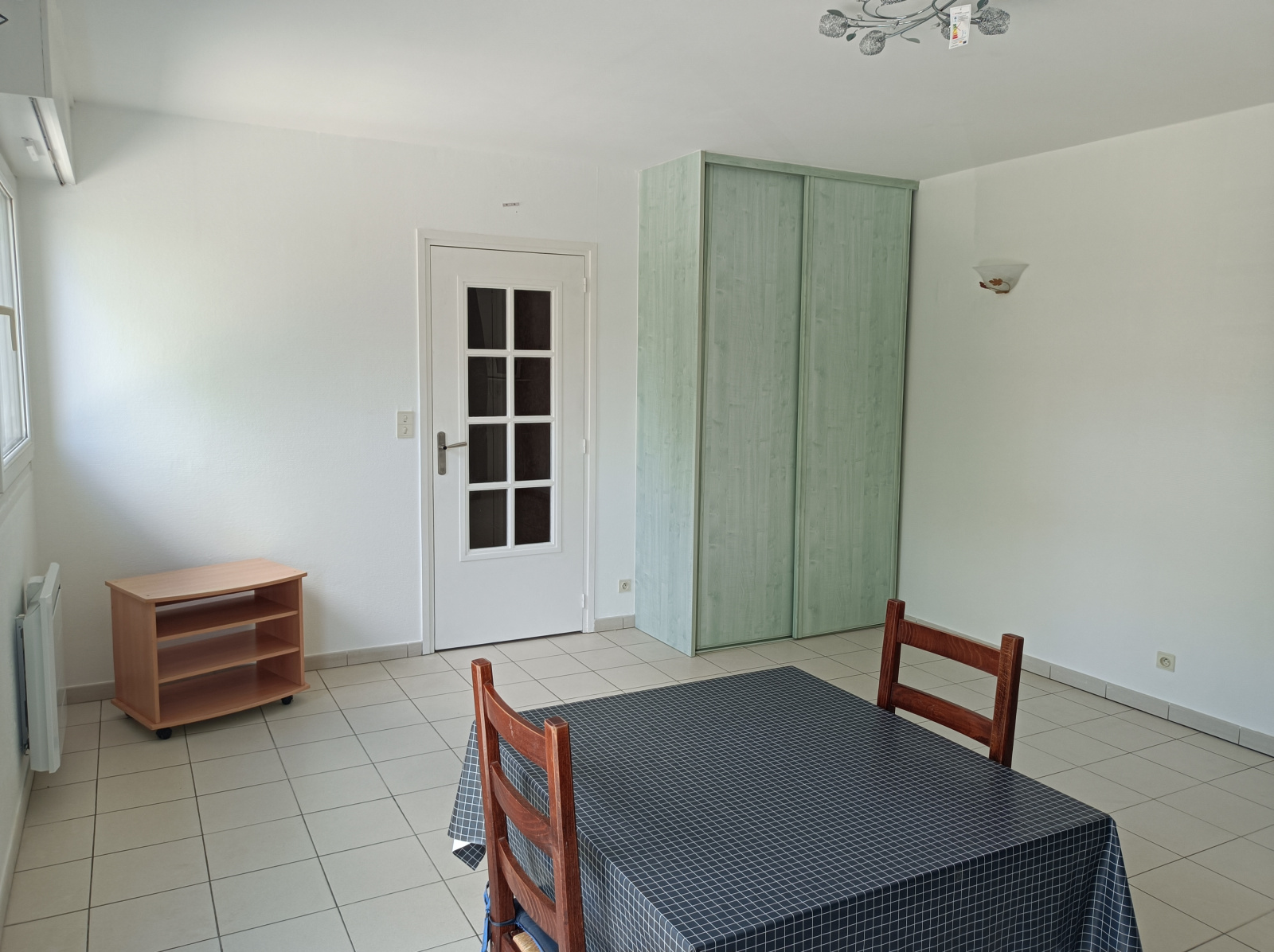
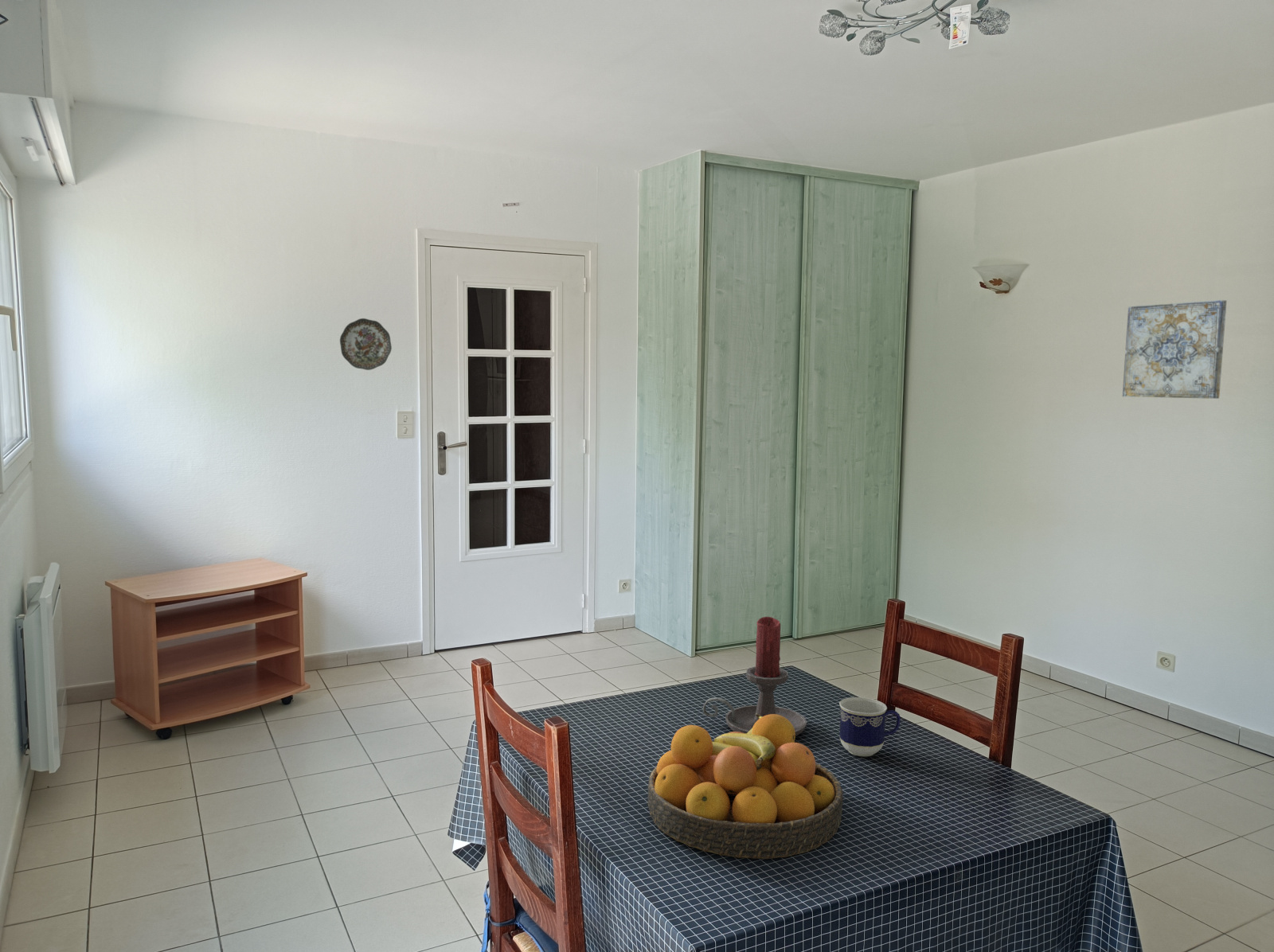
+ cup (869, 728)
+ fruit bowl (744, 769)
+ decorative plate (365, 344)
+ wall art (1172, 350)
+ candle holder (755, 673)
